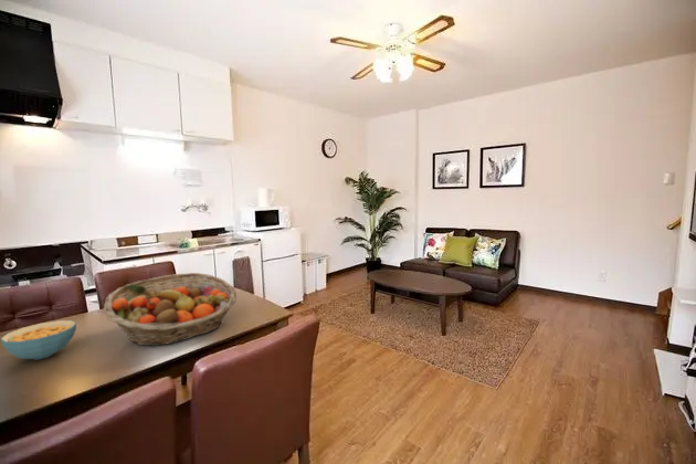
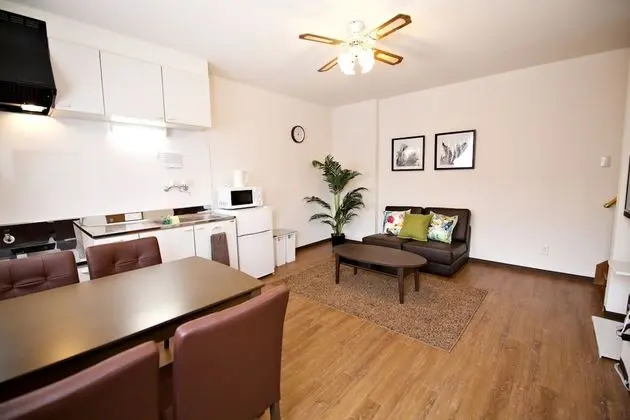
- cereal bowl (42, 342)
- fruit basket (176, 305)
